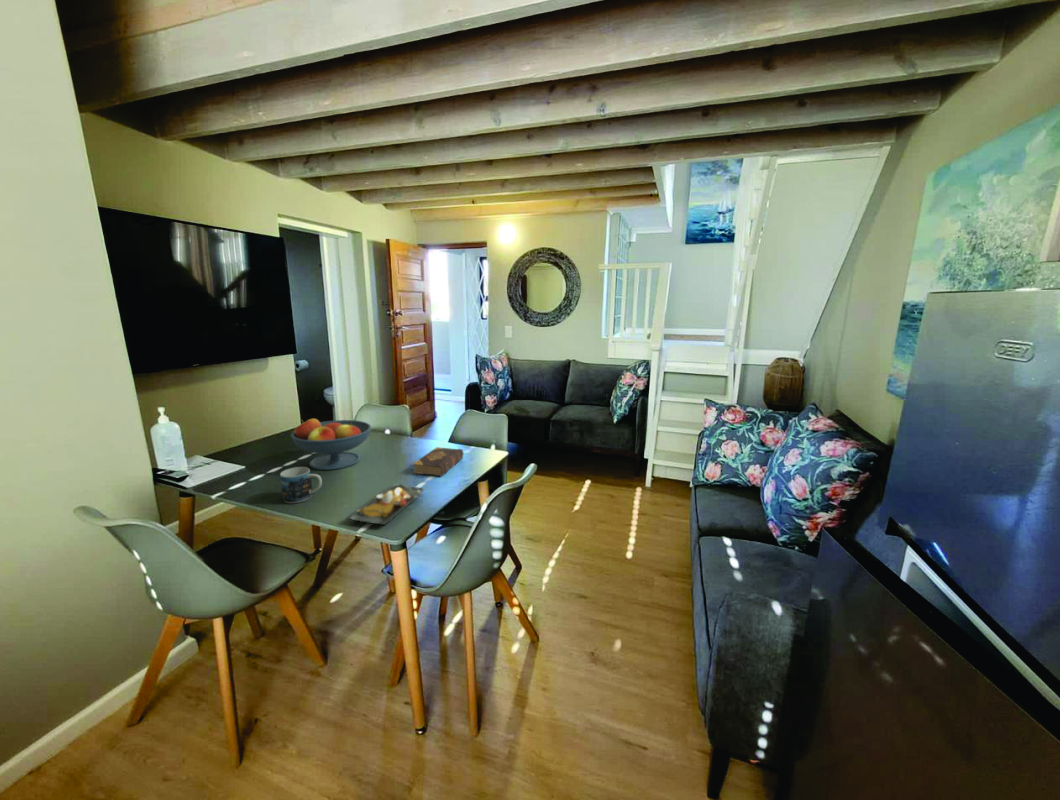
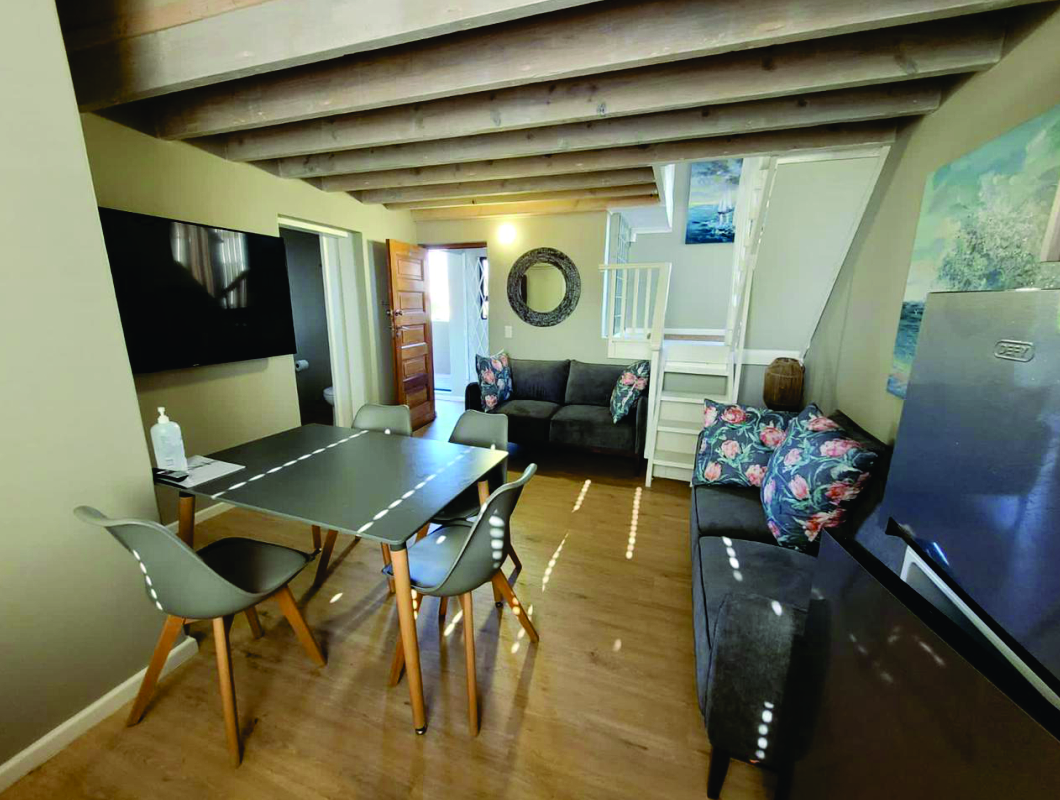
- book (441, 459)
- fruit bowl (333, 440)
- plate (392, 499)
- mug (302, 485)
